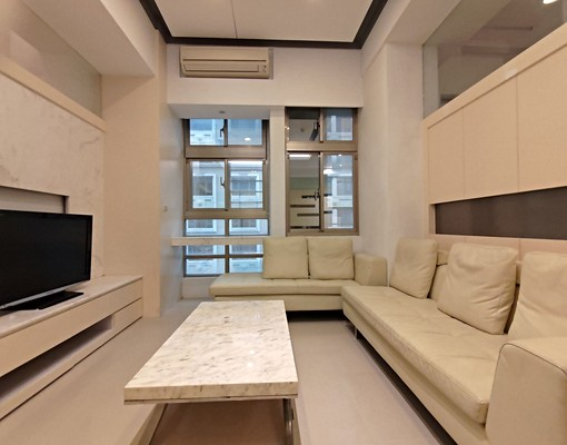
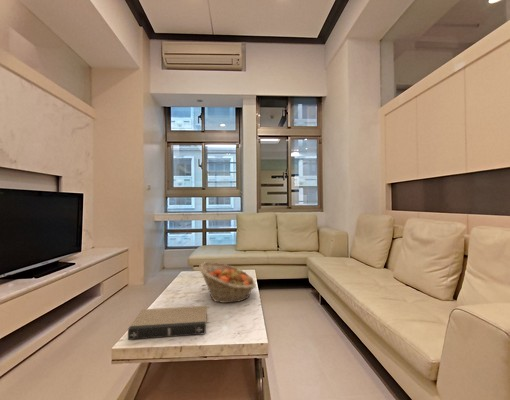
+ book (171, 321)
+ fruit basket (227, 279)
